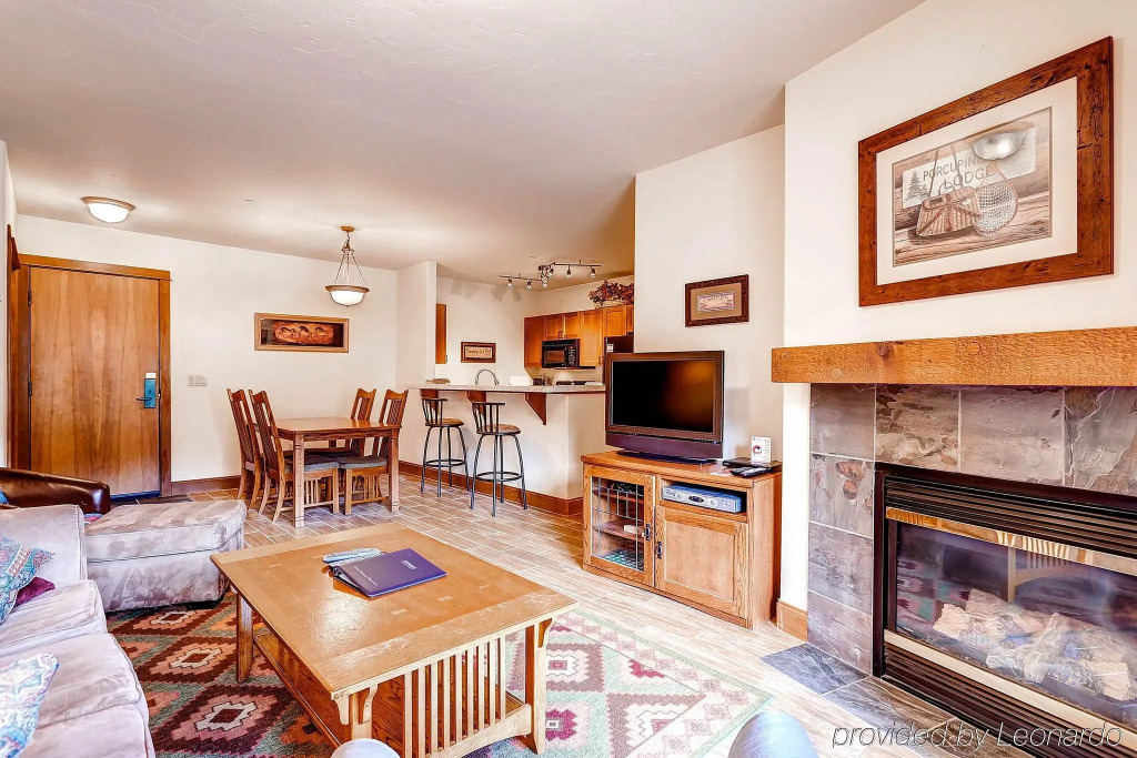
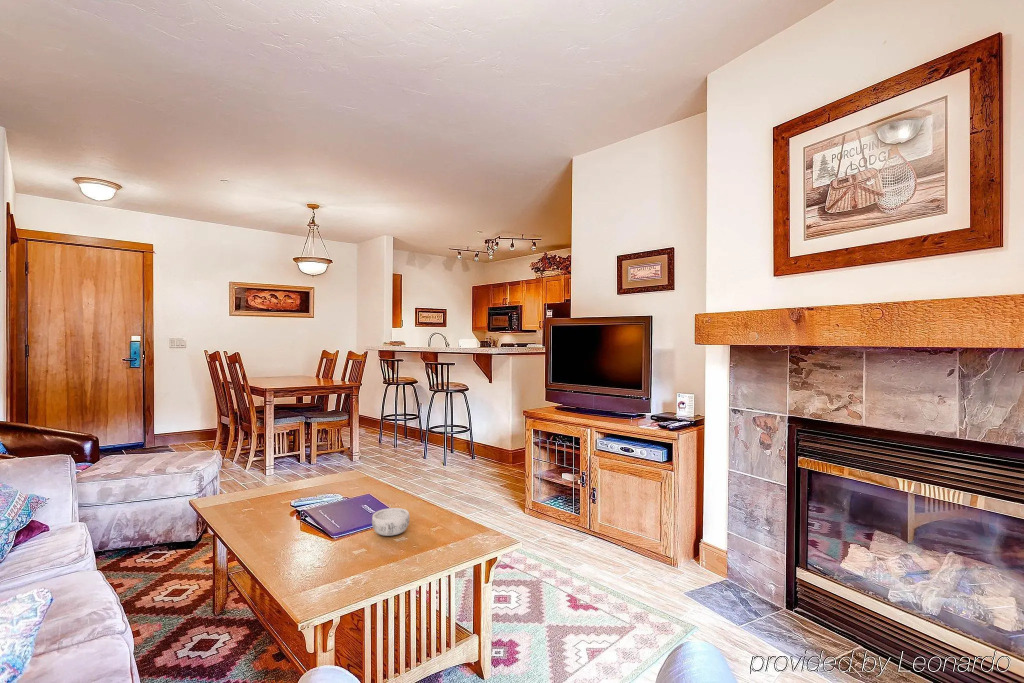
+ decorative bowl (390, 524)
